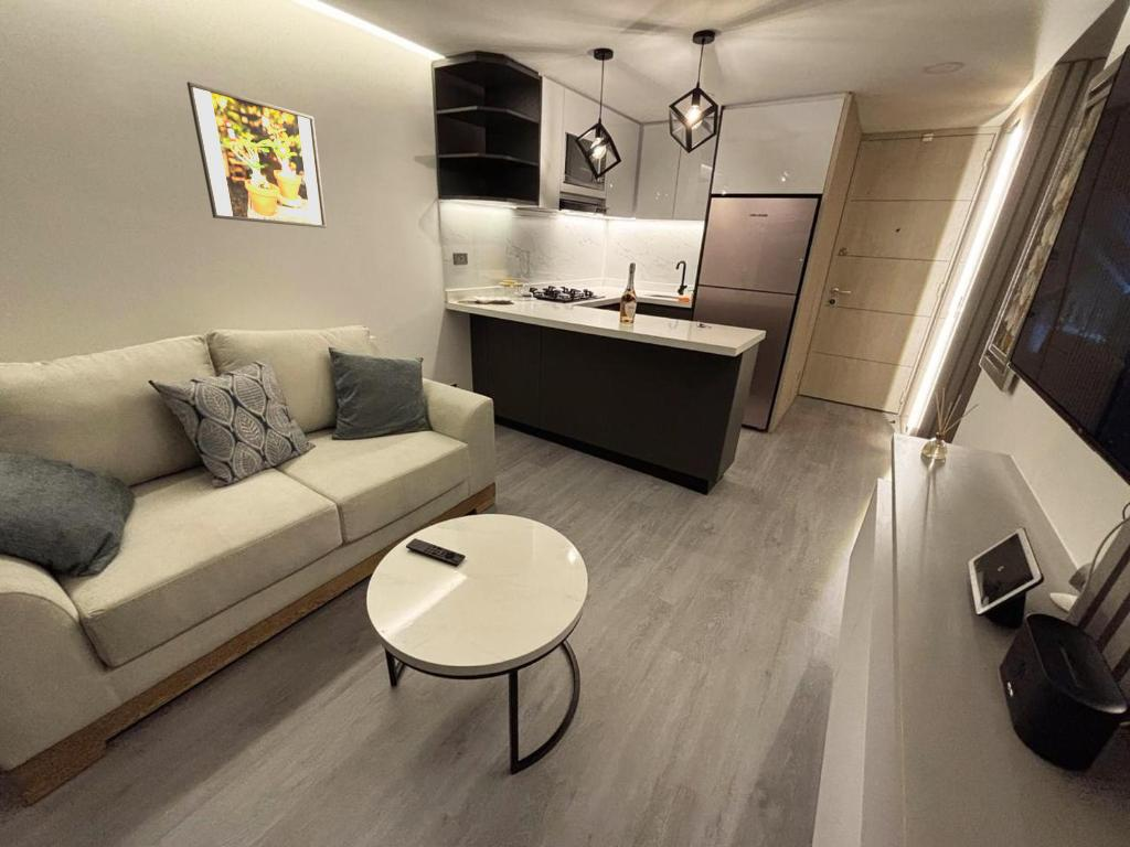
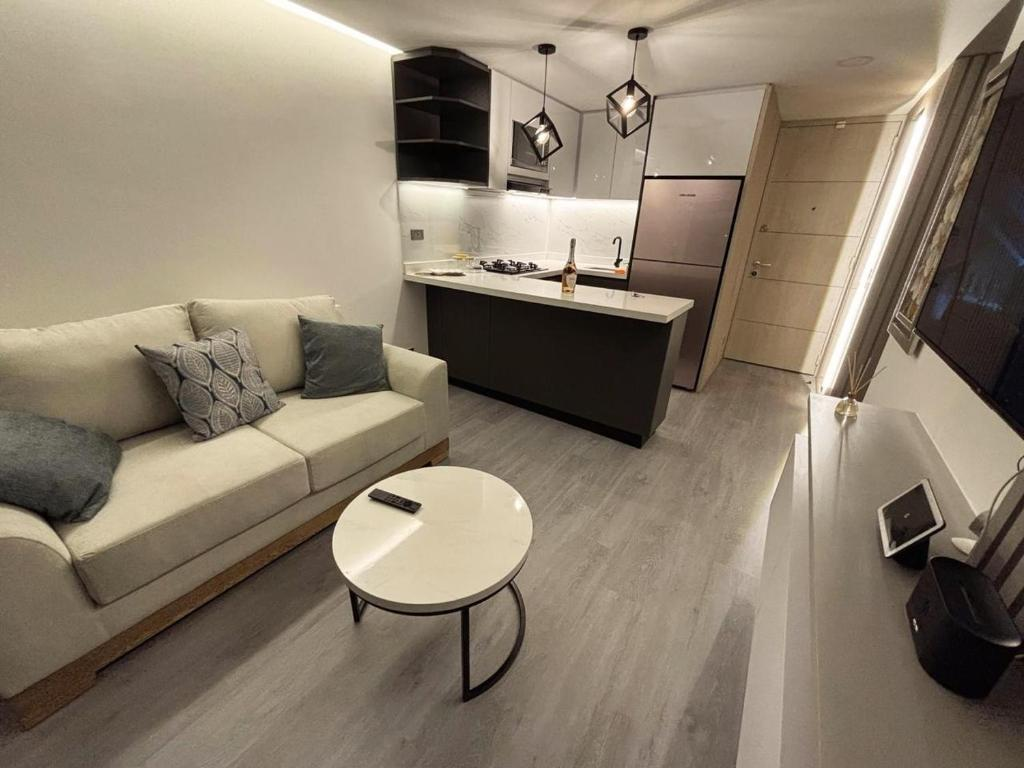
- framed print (265, 164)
